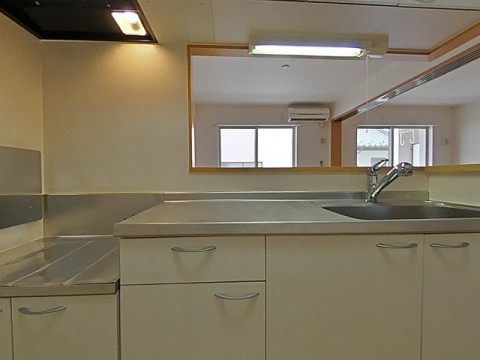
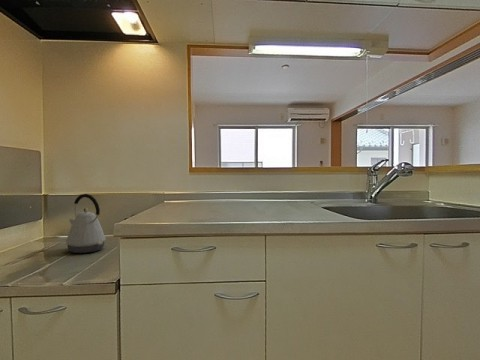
+ kettle (85, 221)
